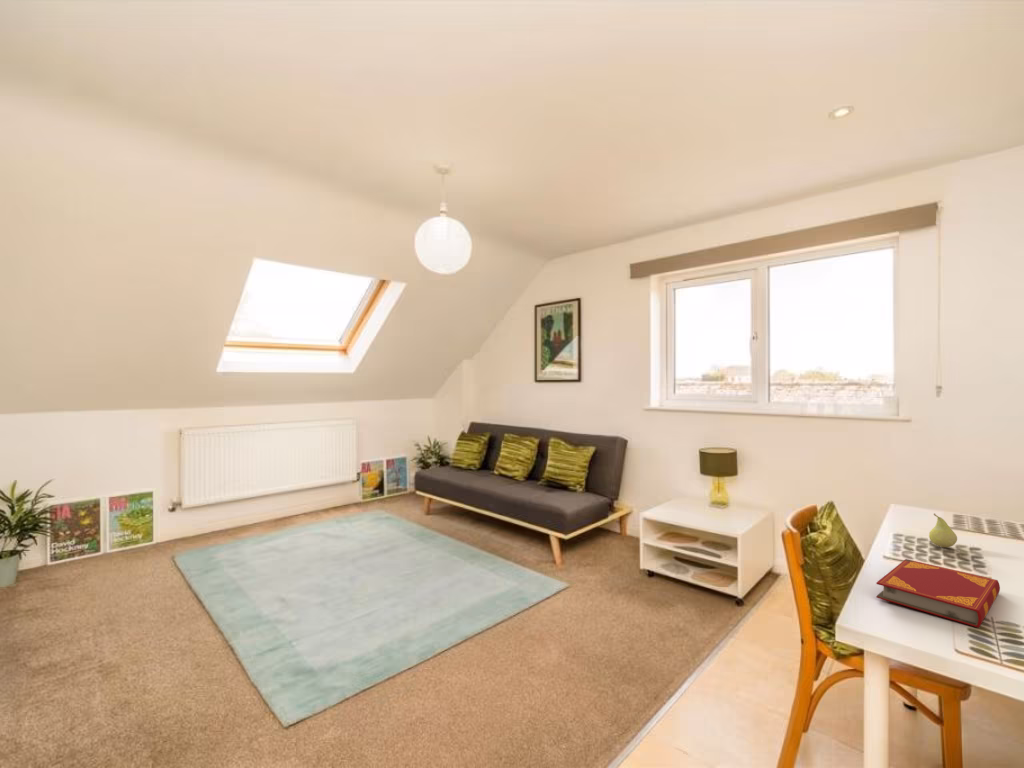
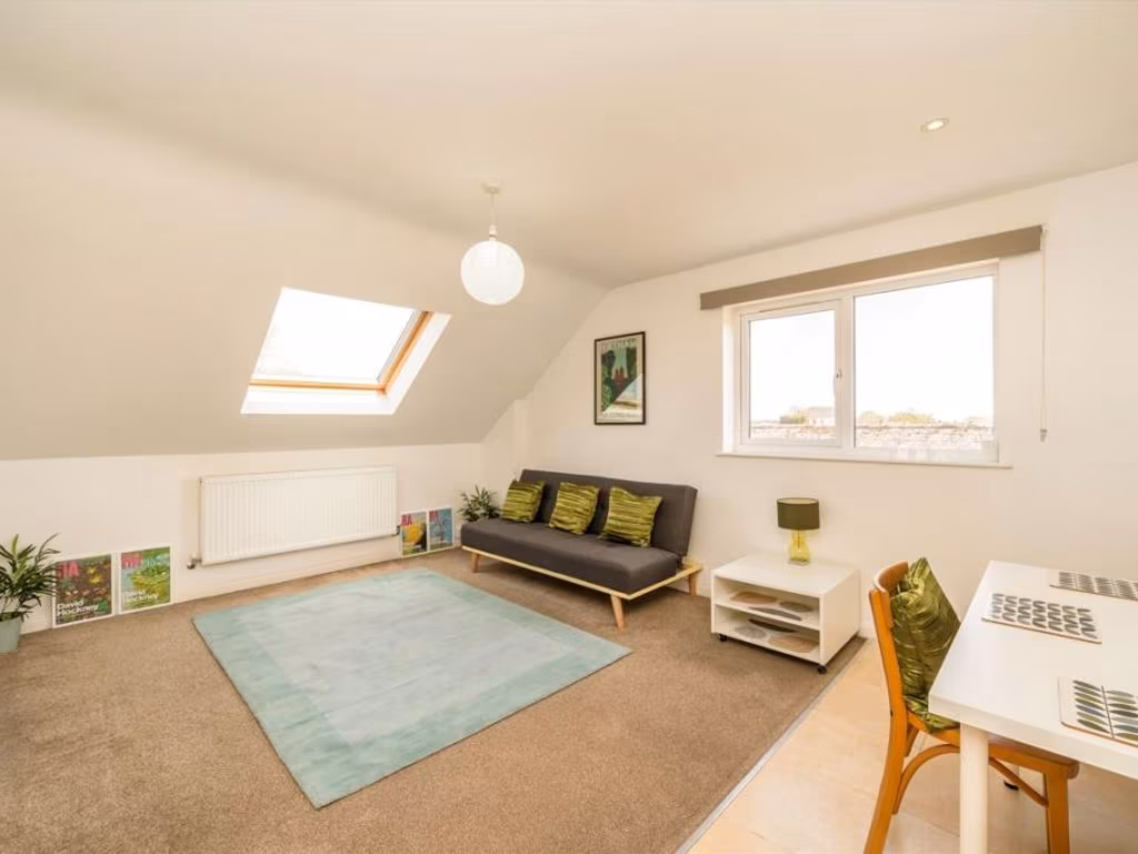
- fruit (941, 529)
- hardback book (938, 588)
